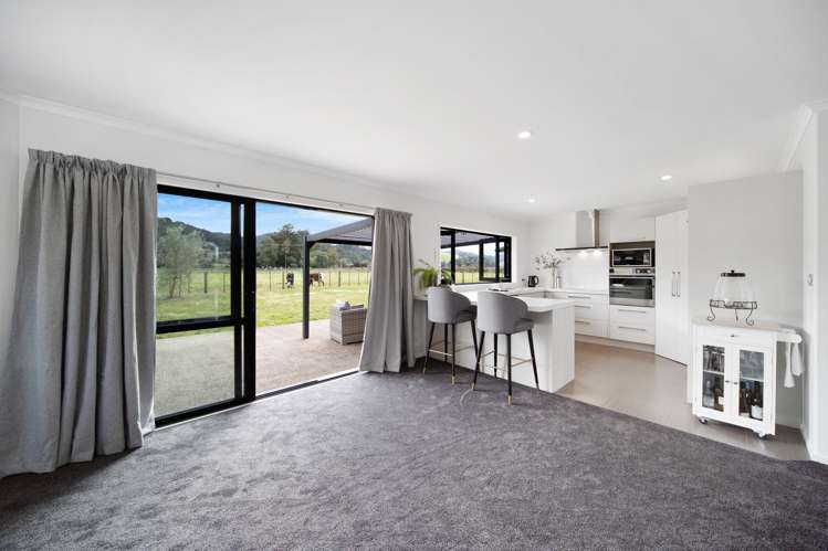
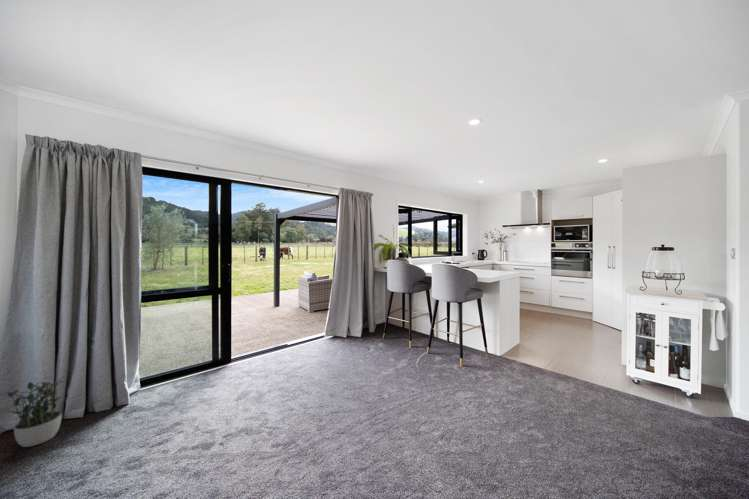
+ potted plant (35, 409)
